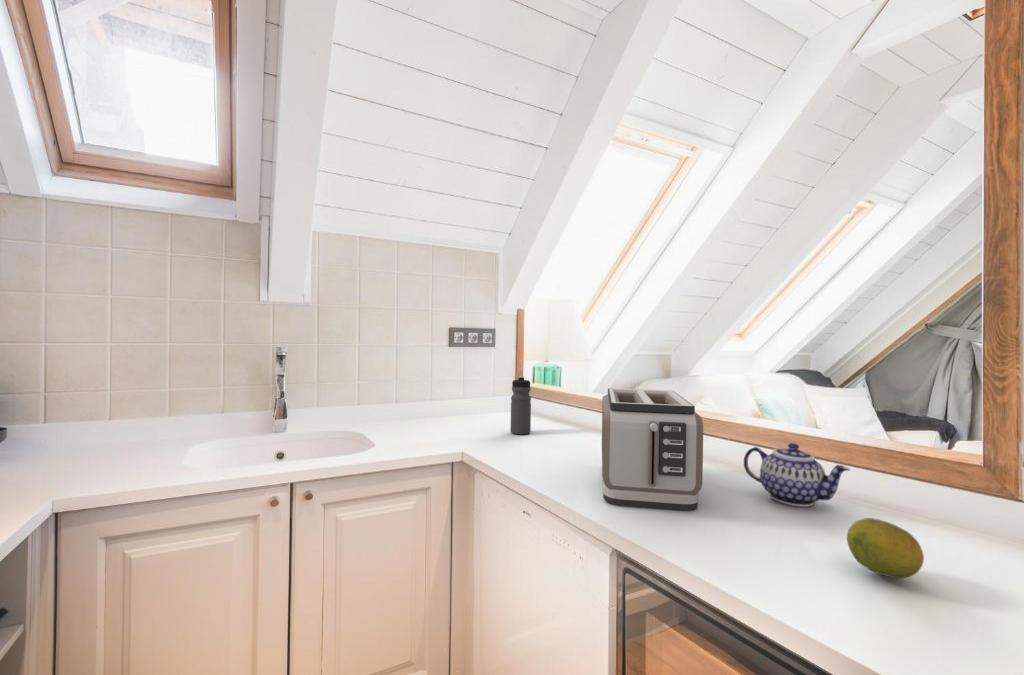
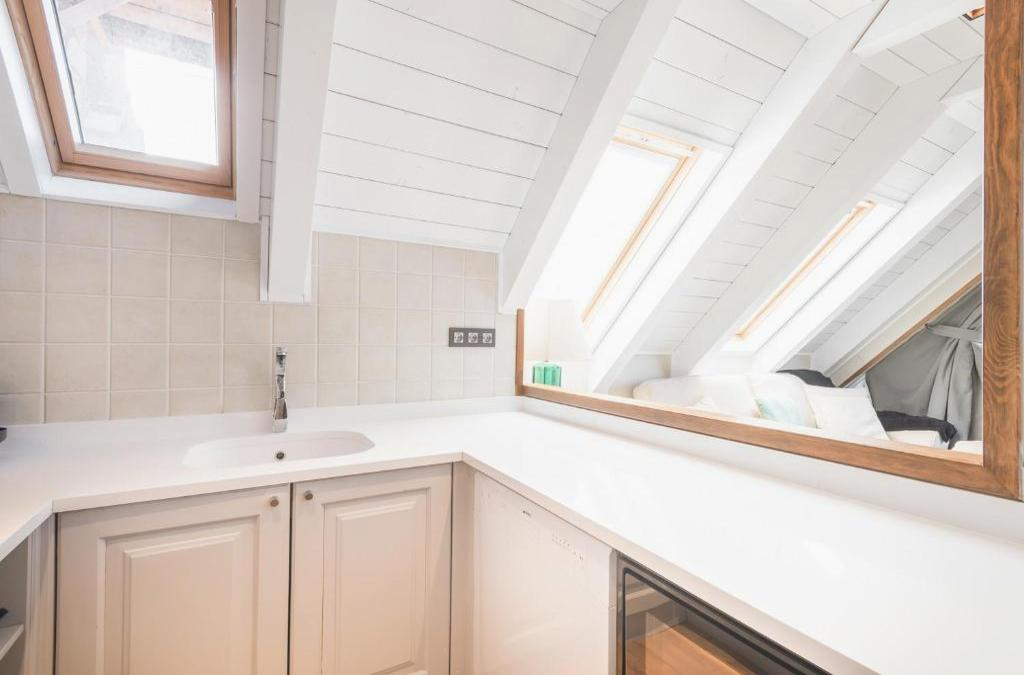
- teapot (793, 471)
- water bottle (520, 404)
- fruit (884, 547)
- toaster (645, 441)
